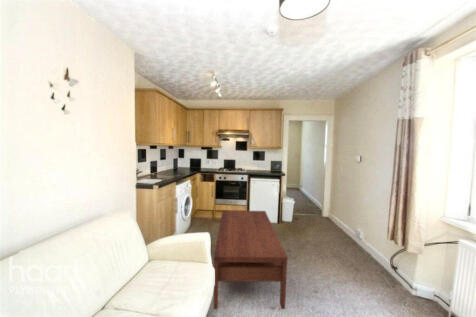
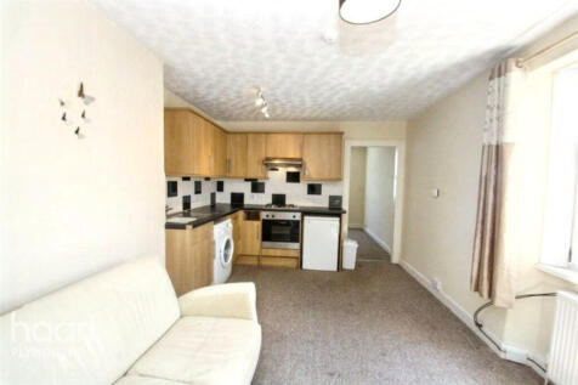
- coffee table (245, 247)
